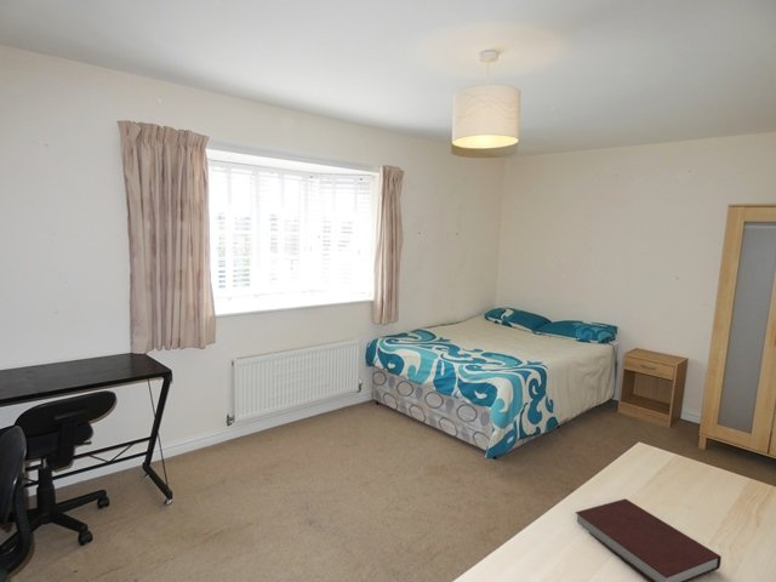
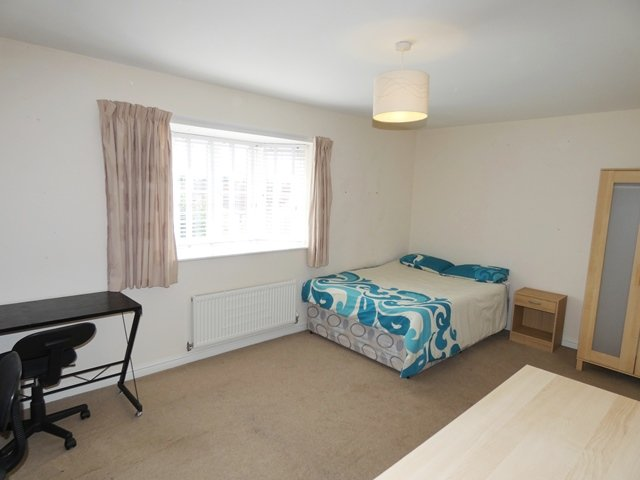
- notebook (643, 538)
